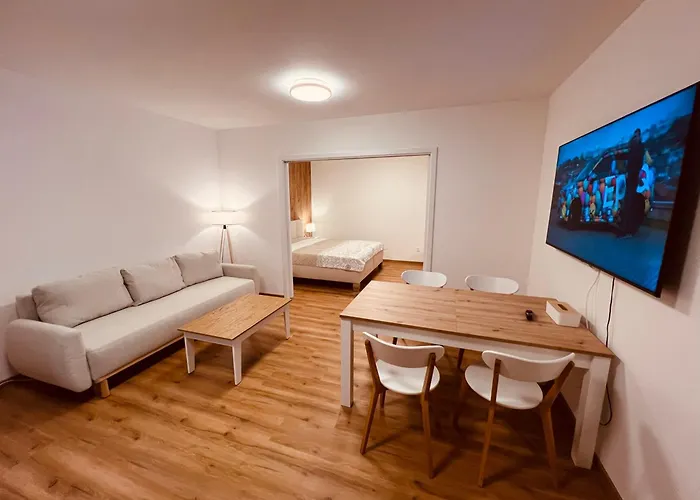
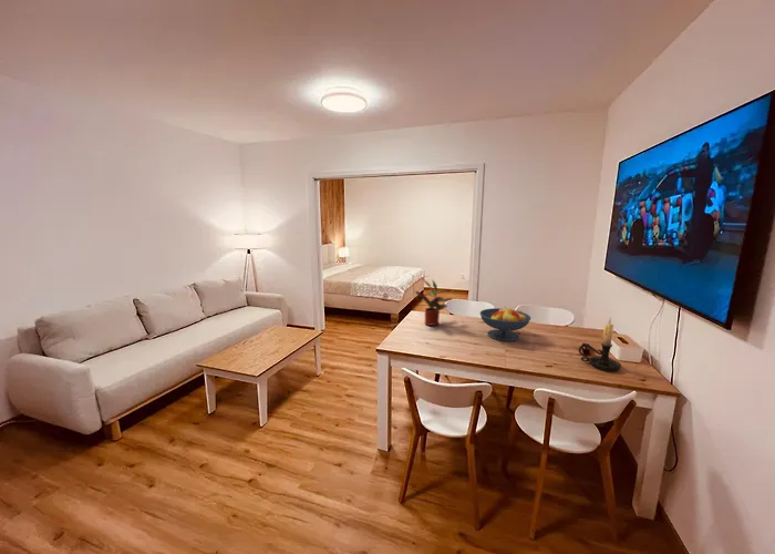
+ potted plant (436, 301)
+ candle holder (602, 339)
+ fruit bowl (504, 321)
